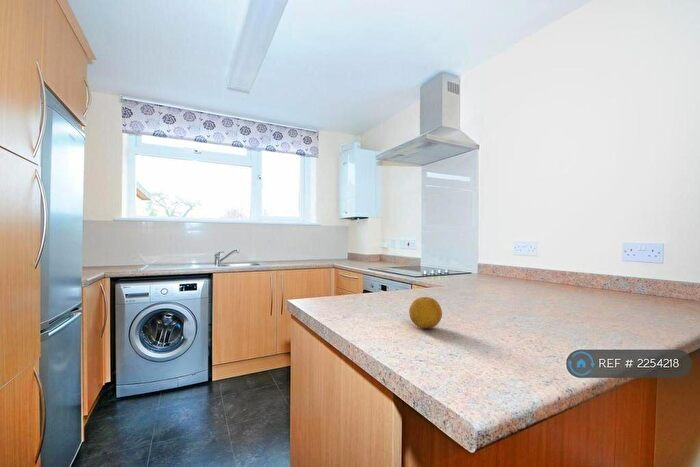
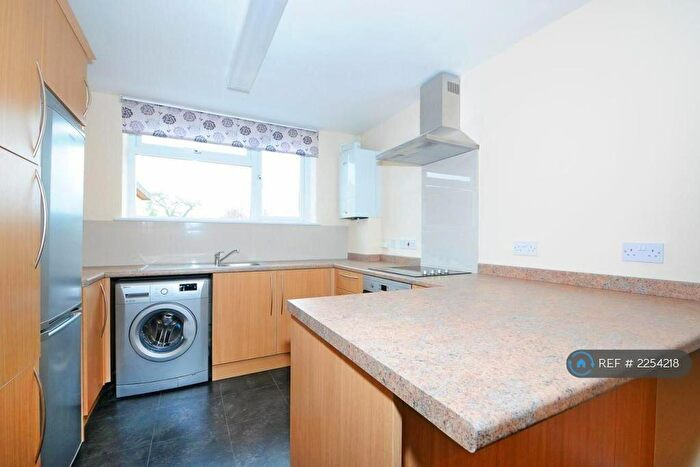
- fruit (425, 312)
